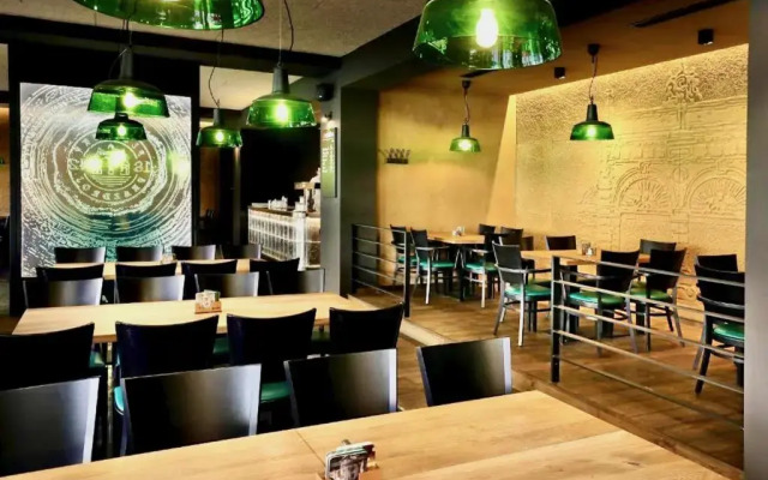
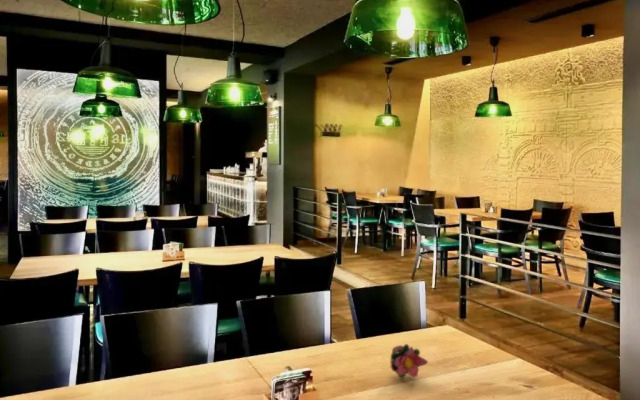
+ flower (406, 360)
